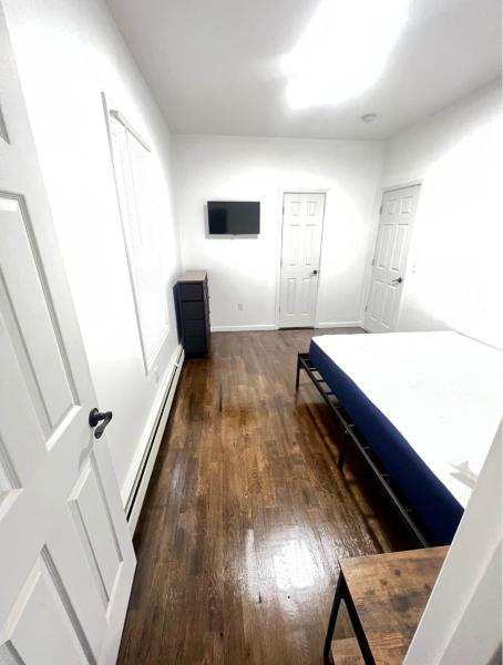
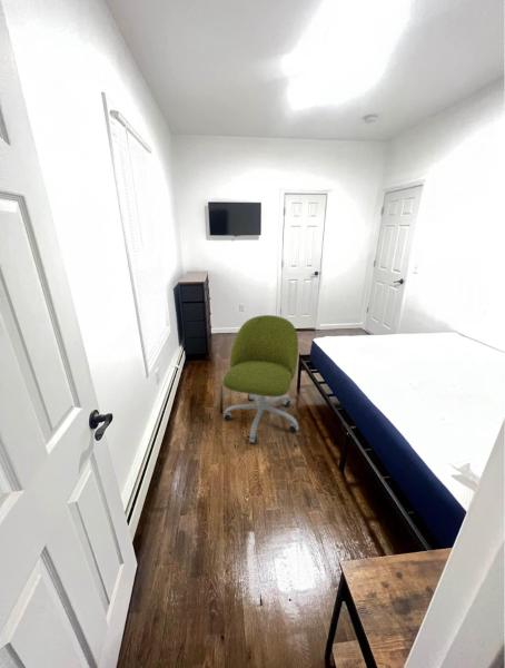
+ office chair (261, 375)
